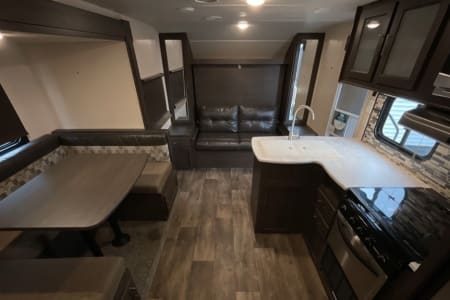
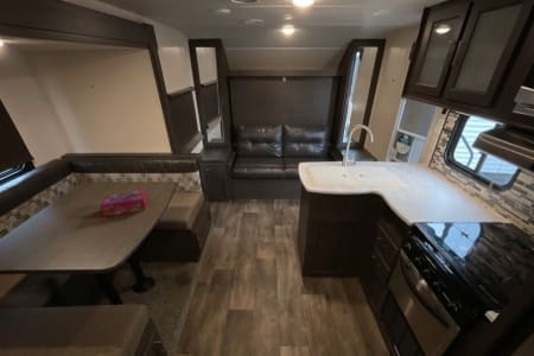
+ tissue box (126, 202)
